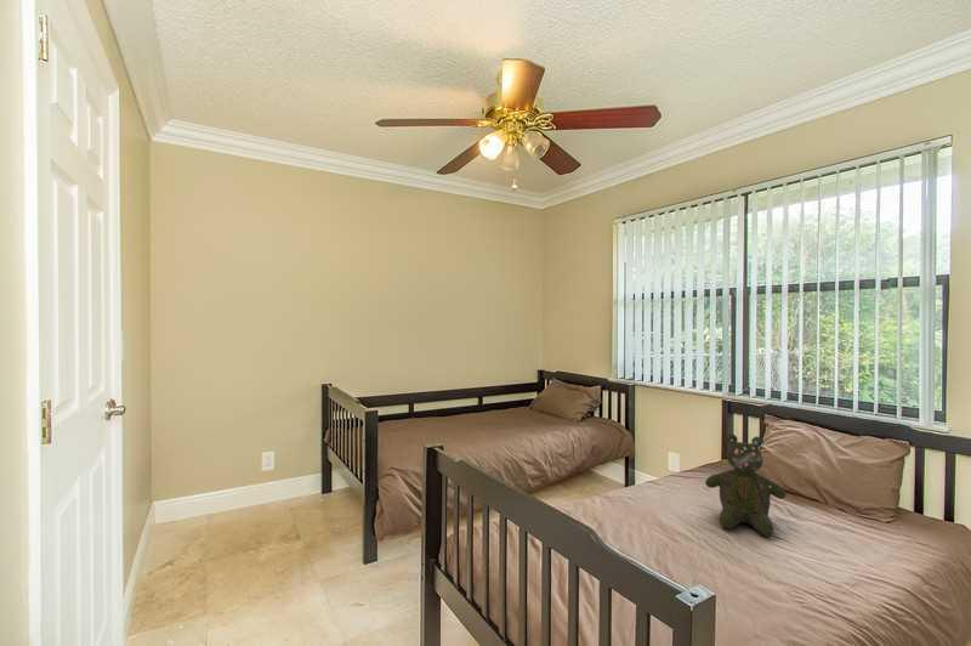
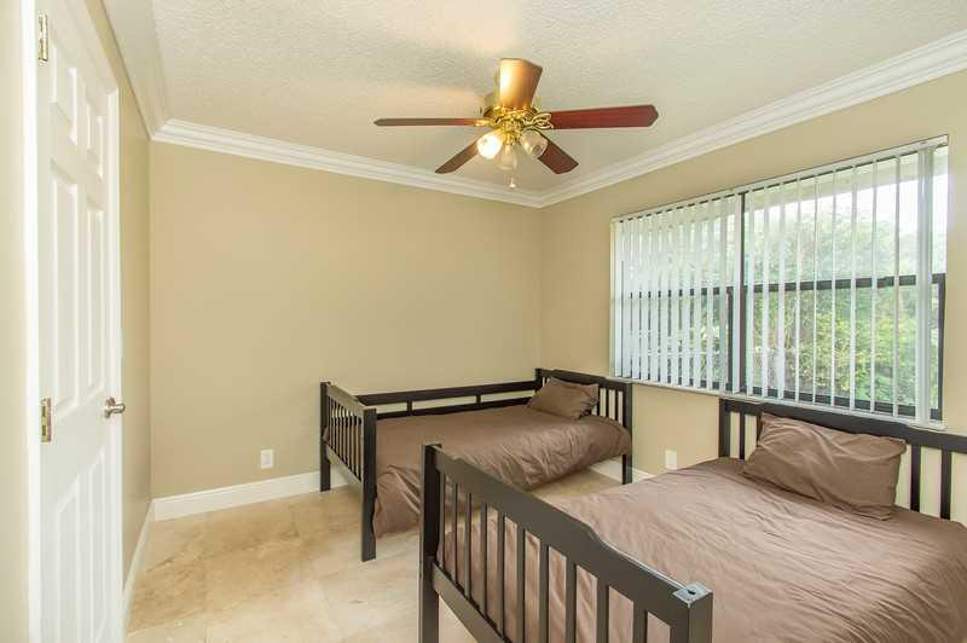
- teddy bear (744, 480)
